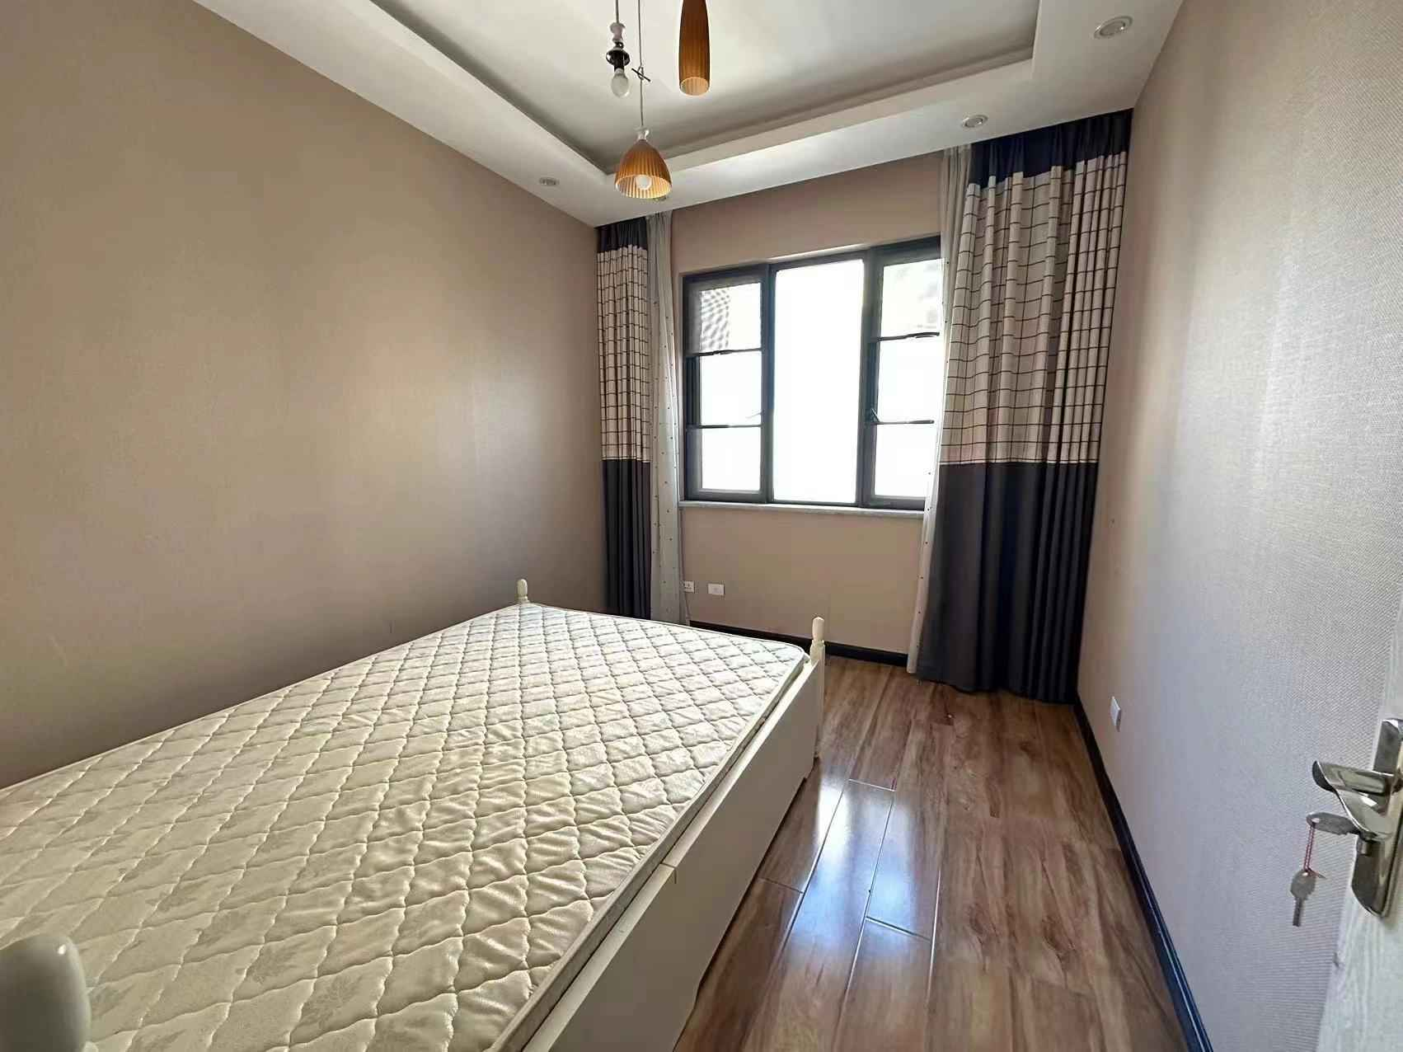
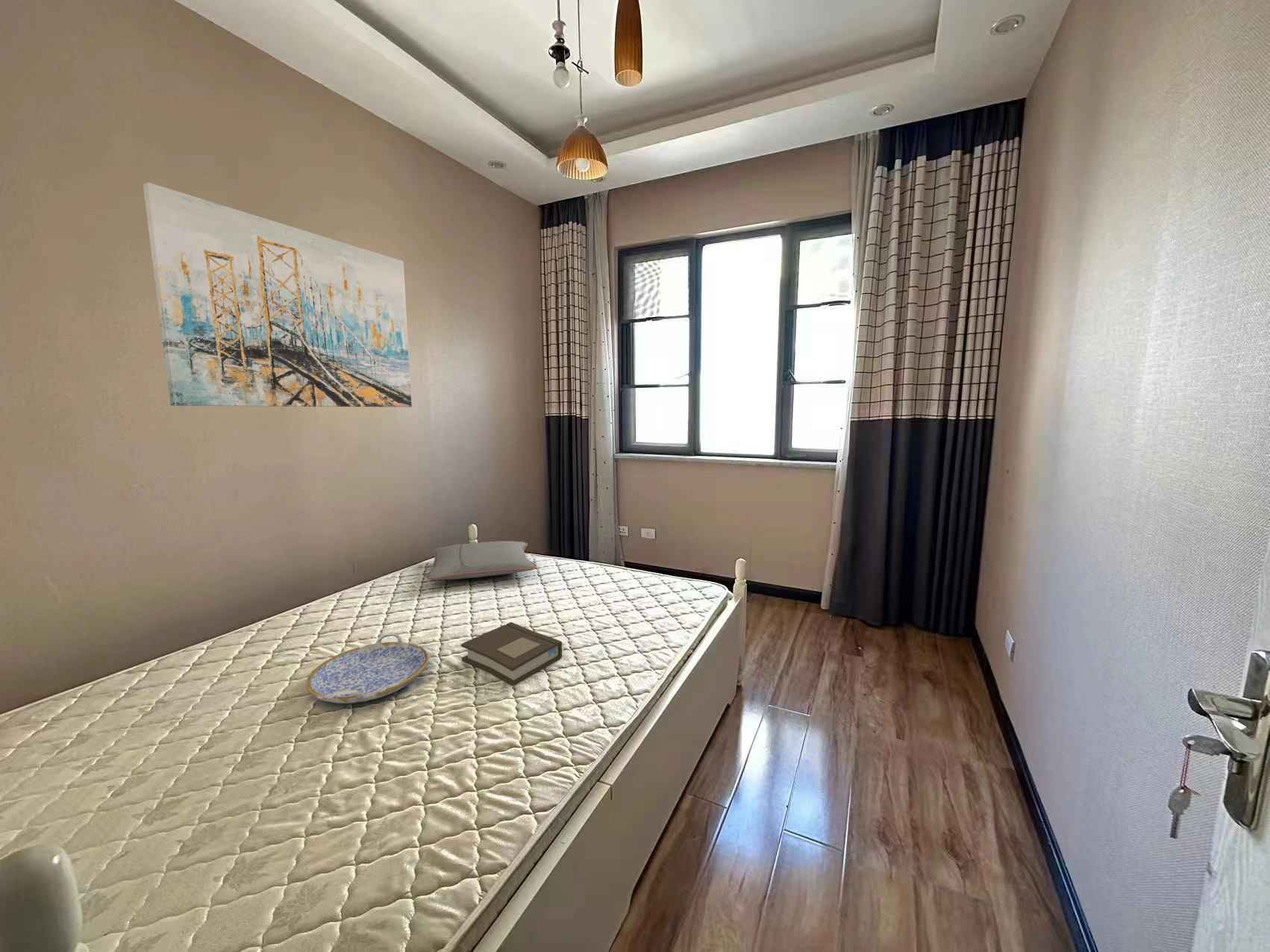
+ pillow (481, 558)
+ serving tray (370, 669)
+ book (512, 650)
+ wall art (307, 320)
